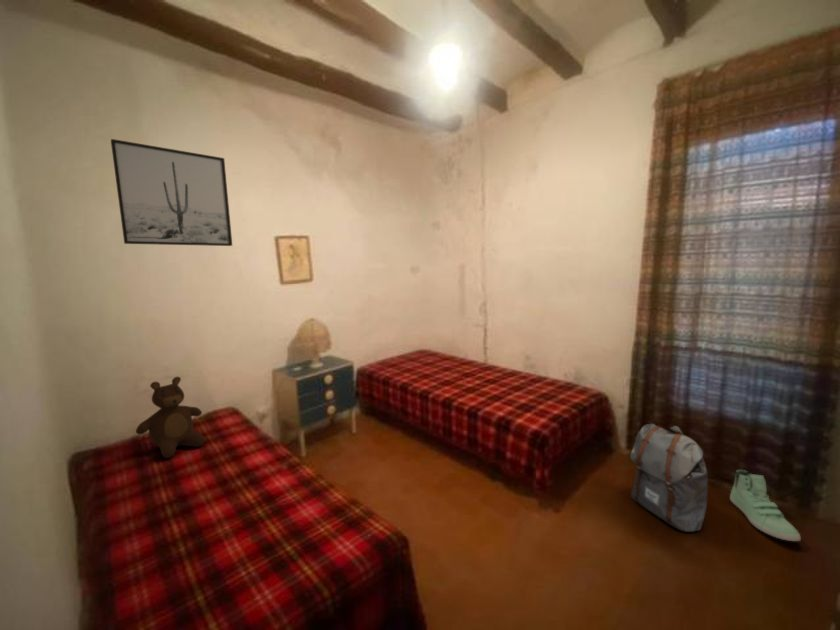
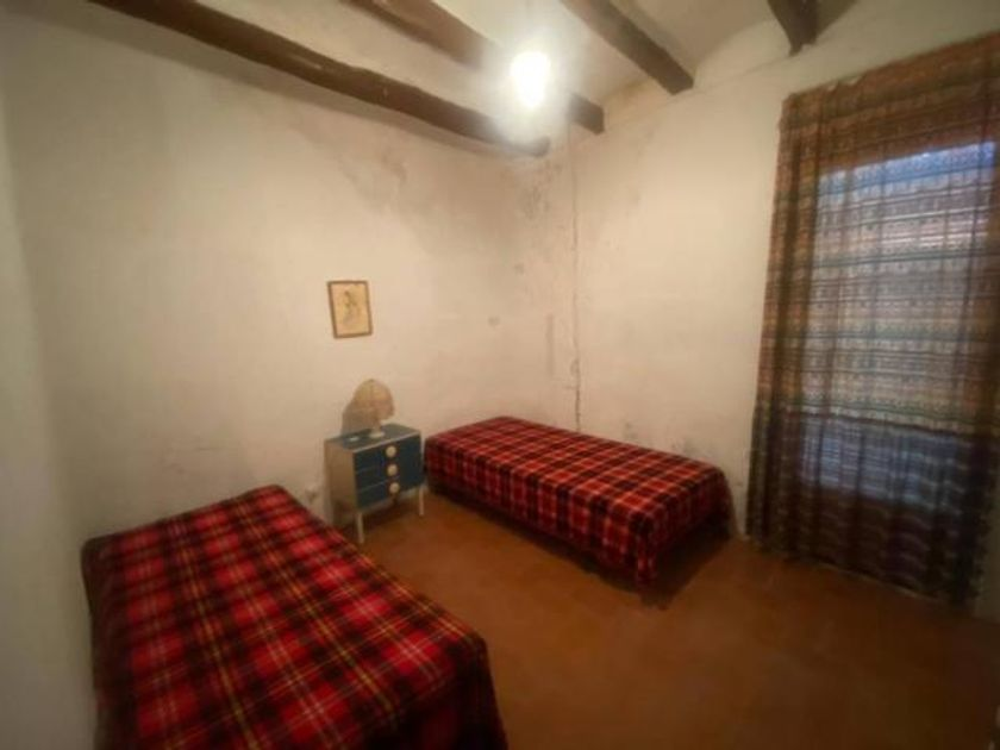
- wall art (177, 198)
- sneaker (763, 500)
- teddy bear (173, 414)
- backpack (668, 468)
